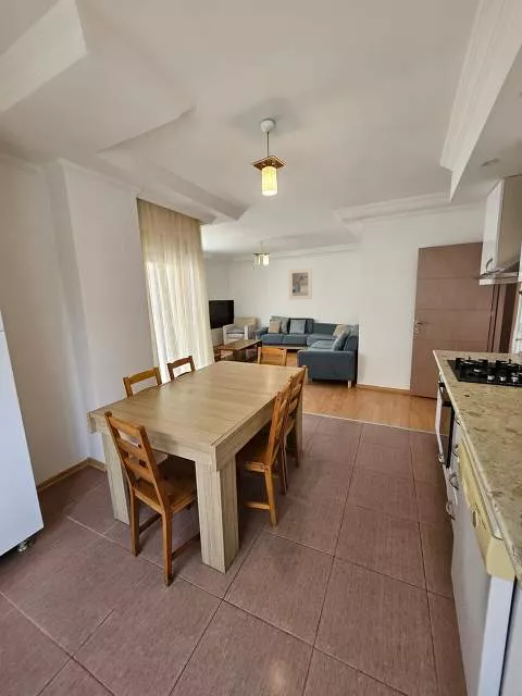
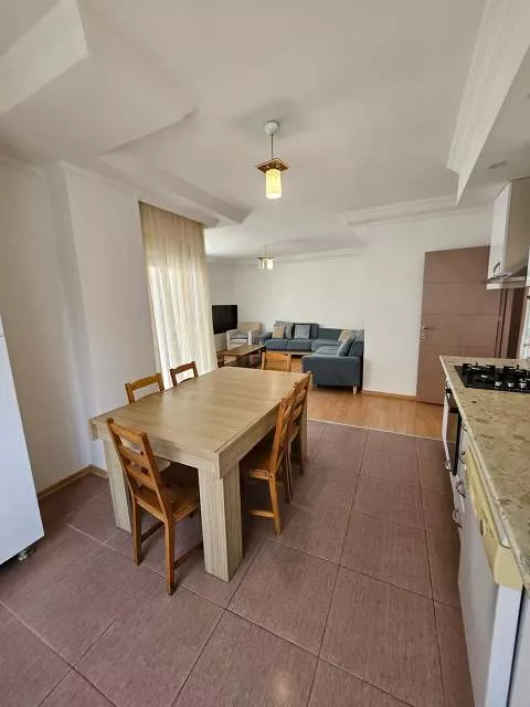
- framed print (300, 284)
